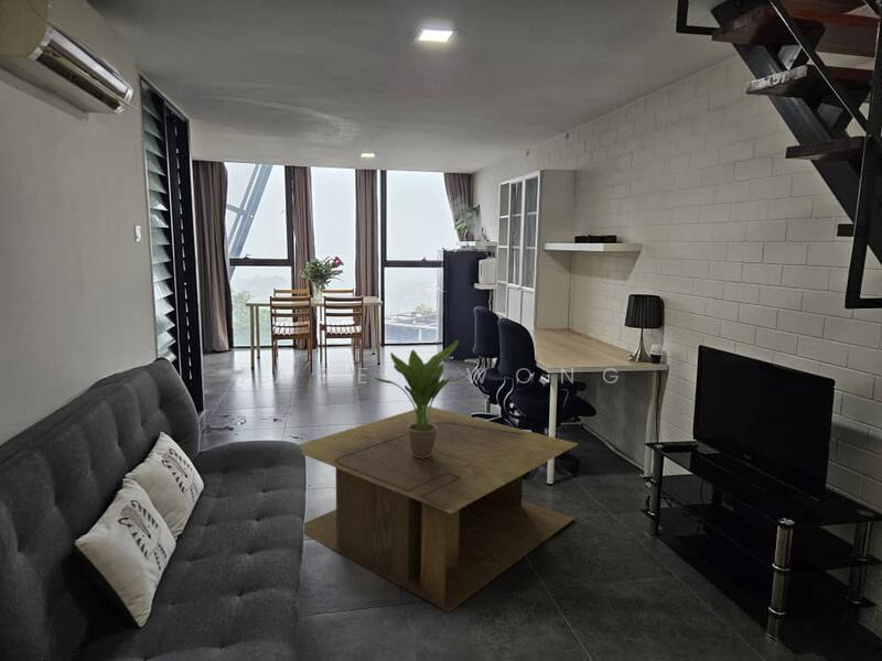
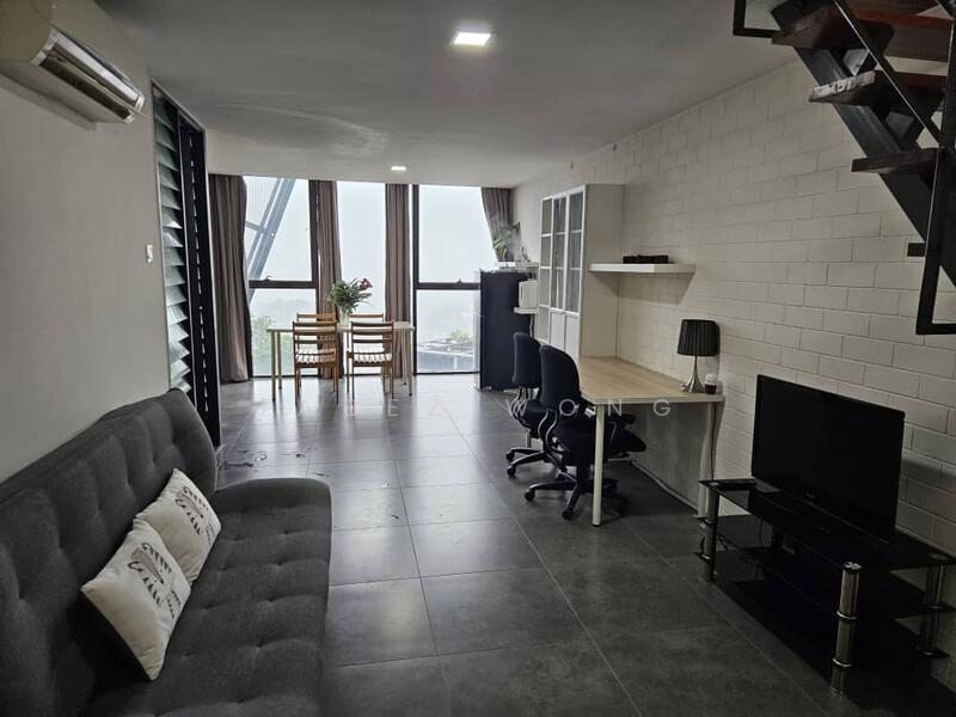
- potted plant (419, 397)
- coffee table (435, 484)
